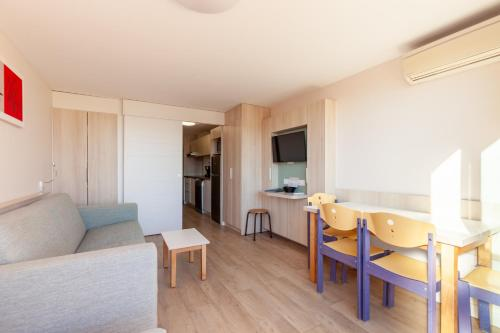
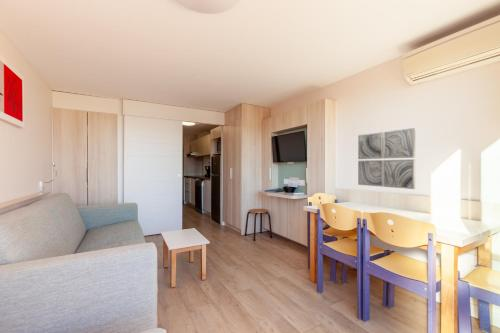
+ wall art (383, 158)
